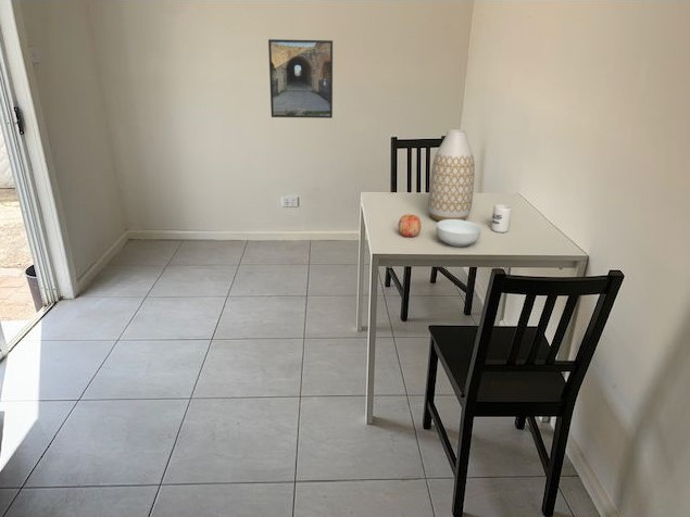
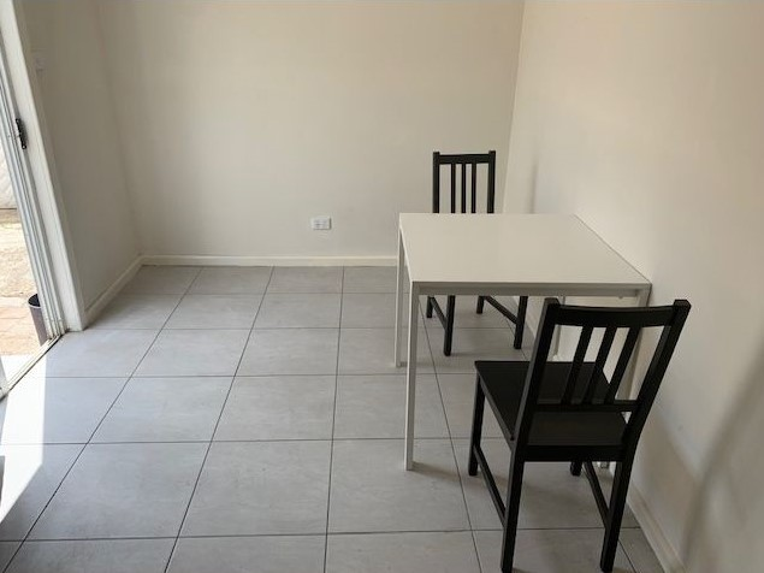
- apple (410, 225)
- cereal bowl (457, 234)
- cup (501, 218)
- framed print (301, 79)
- vase (452, 176)
